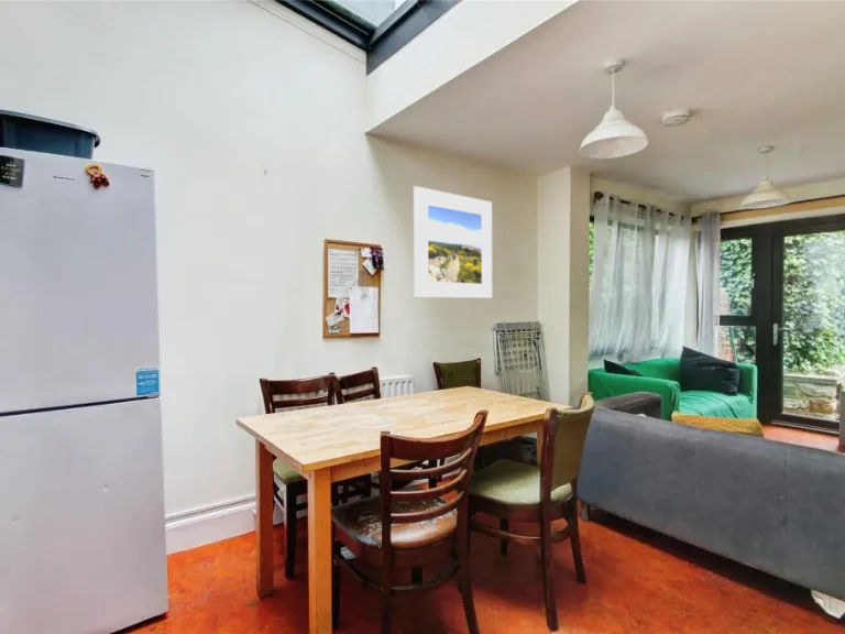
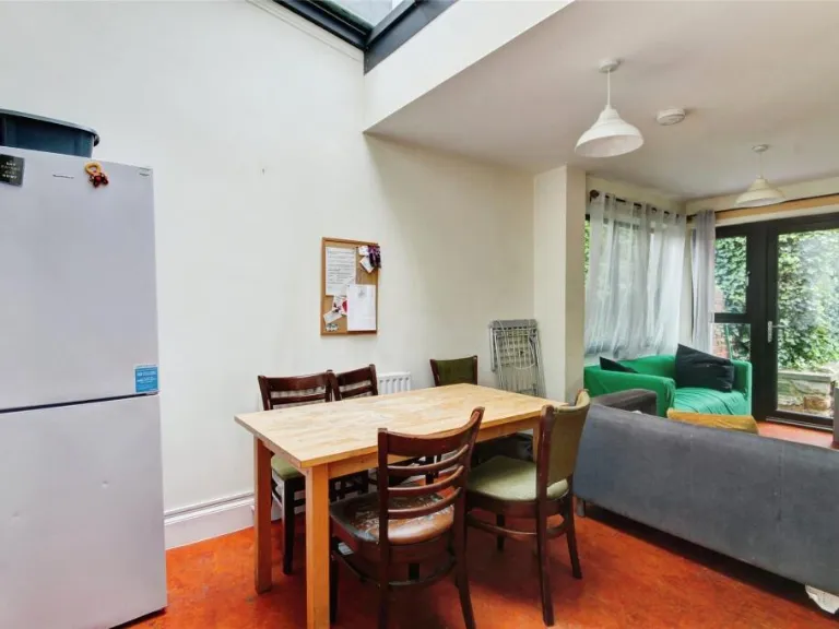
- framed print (456, 245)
